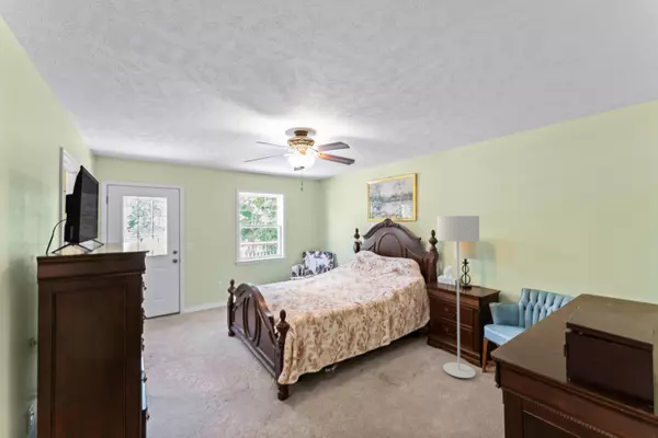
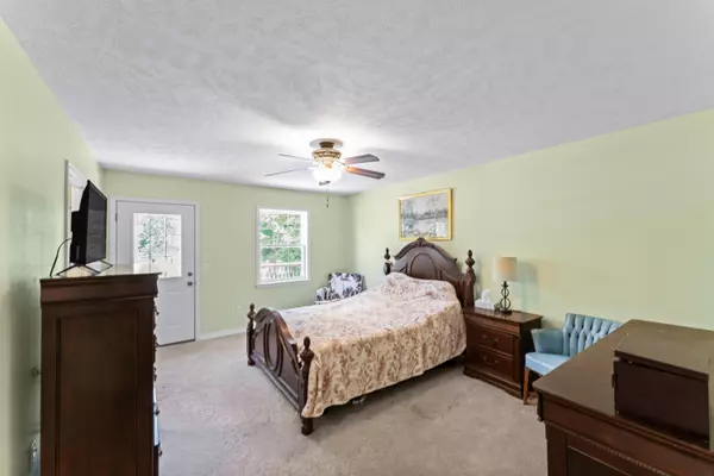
- floor lamp (457, 293)
